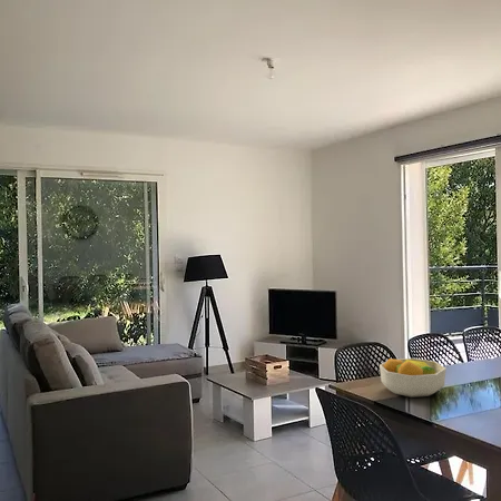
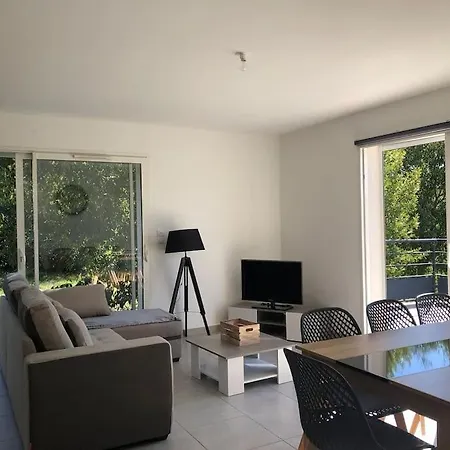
- fruit bowl (412, 372)
